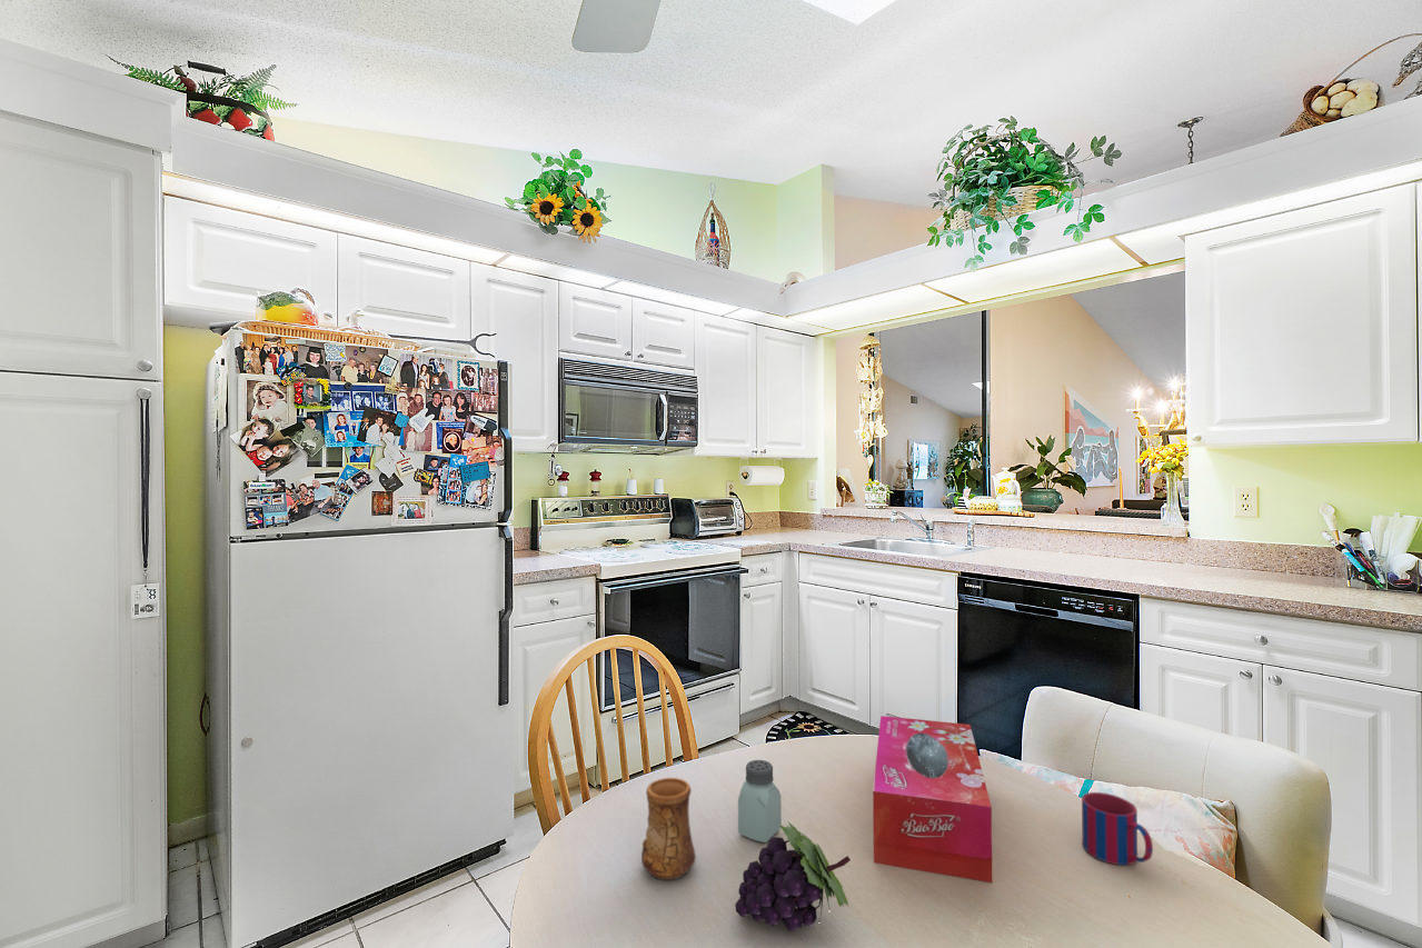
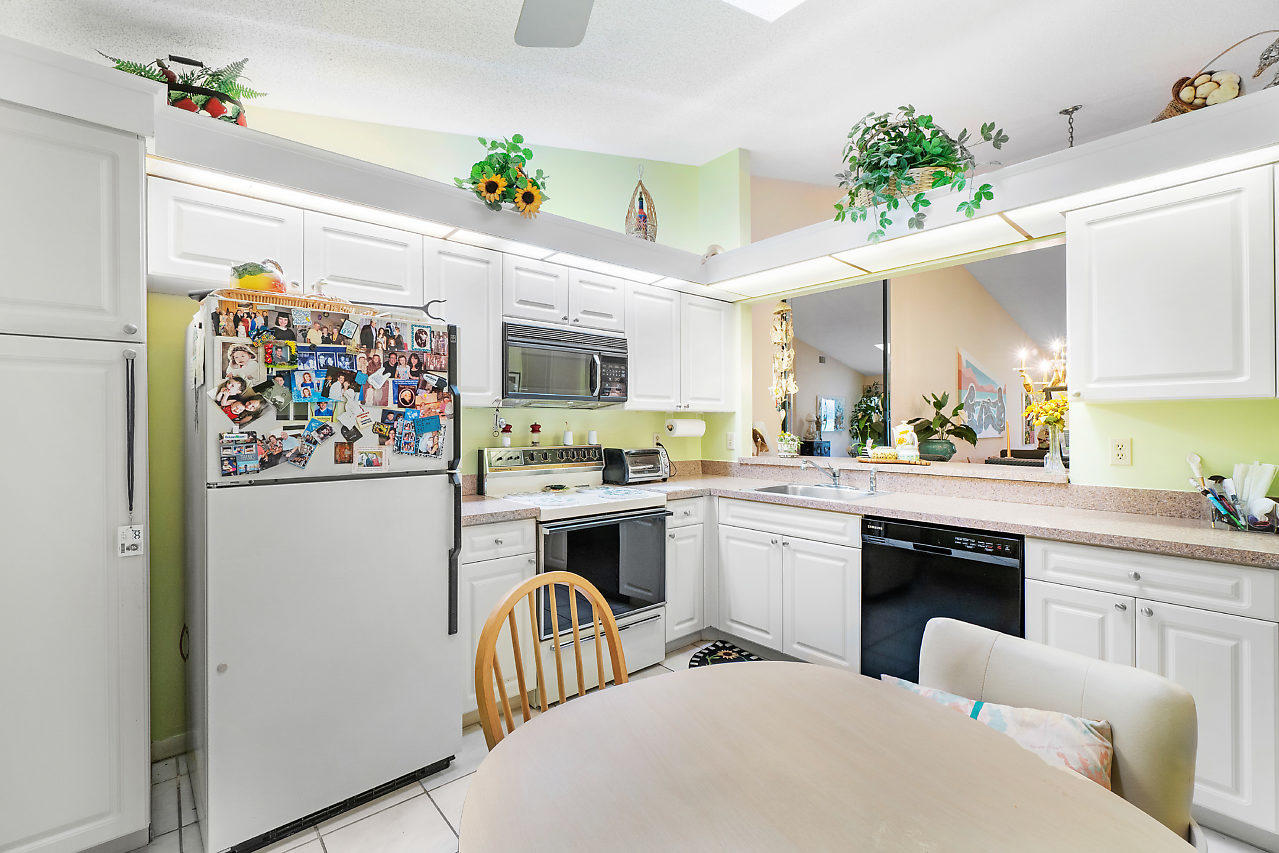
- saltshaker (759, 798)
- mug (1117, 834)
- fruit (793, 878)
- tissue box (927, 785)
- cup (668, 827)
